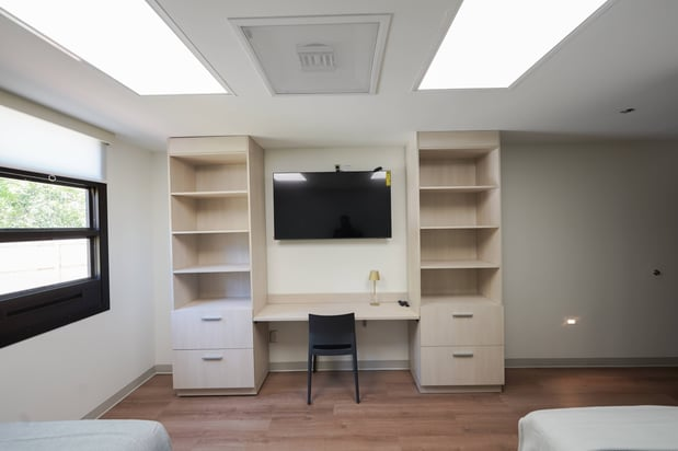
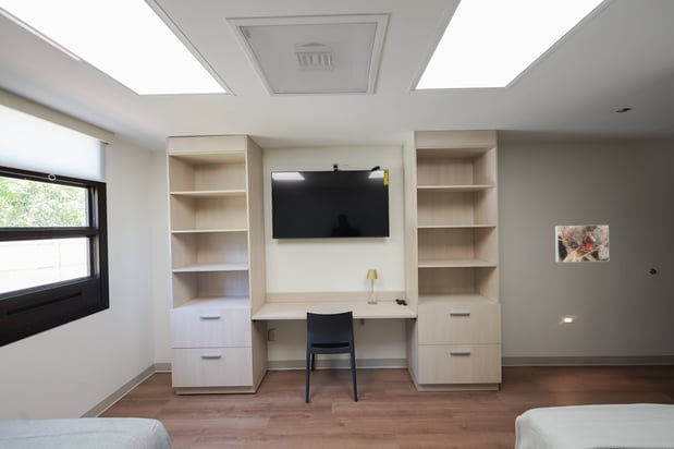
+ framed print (581, 243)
